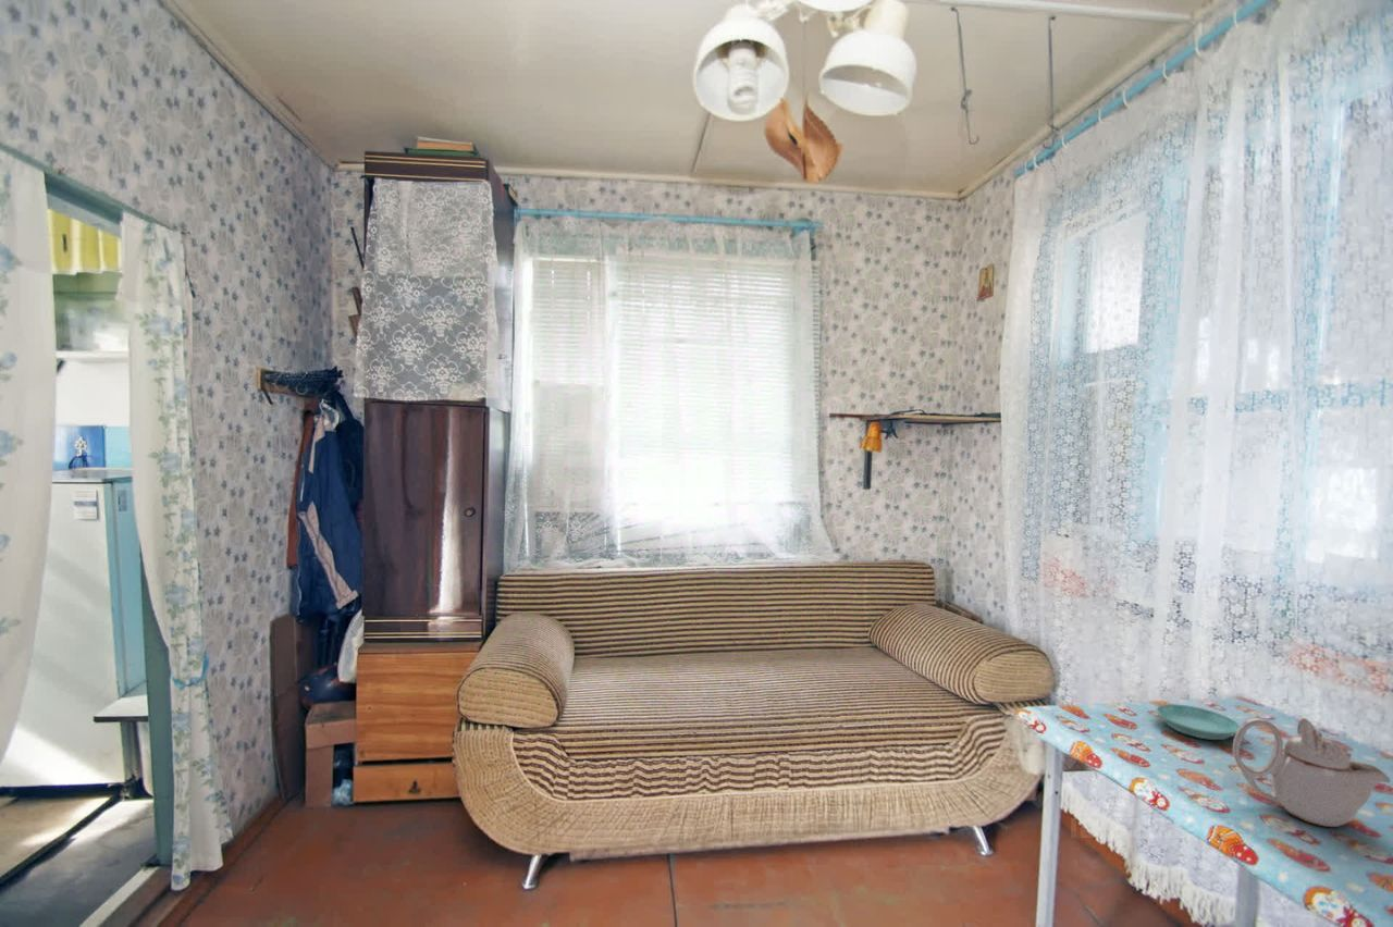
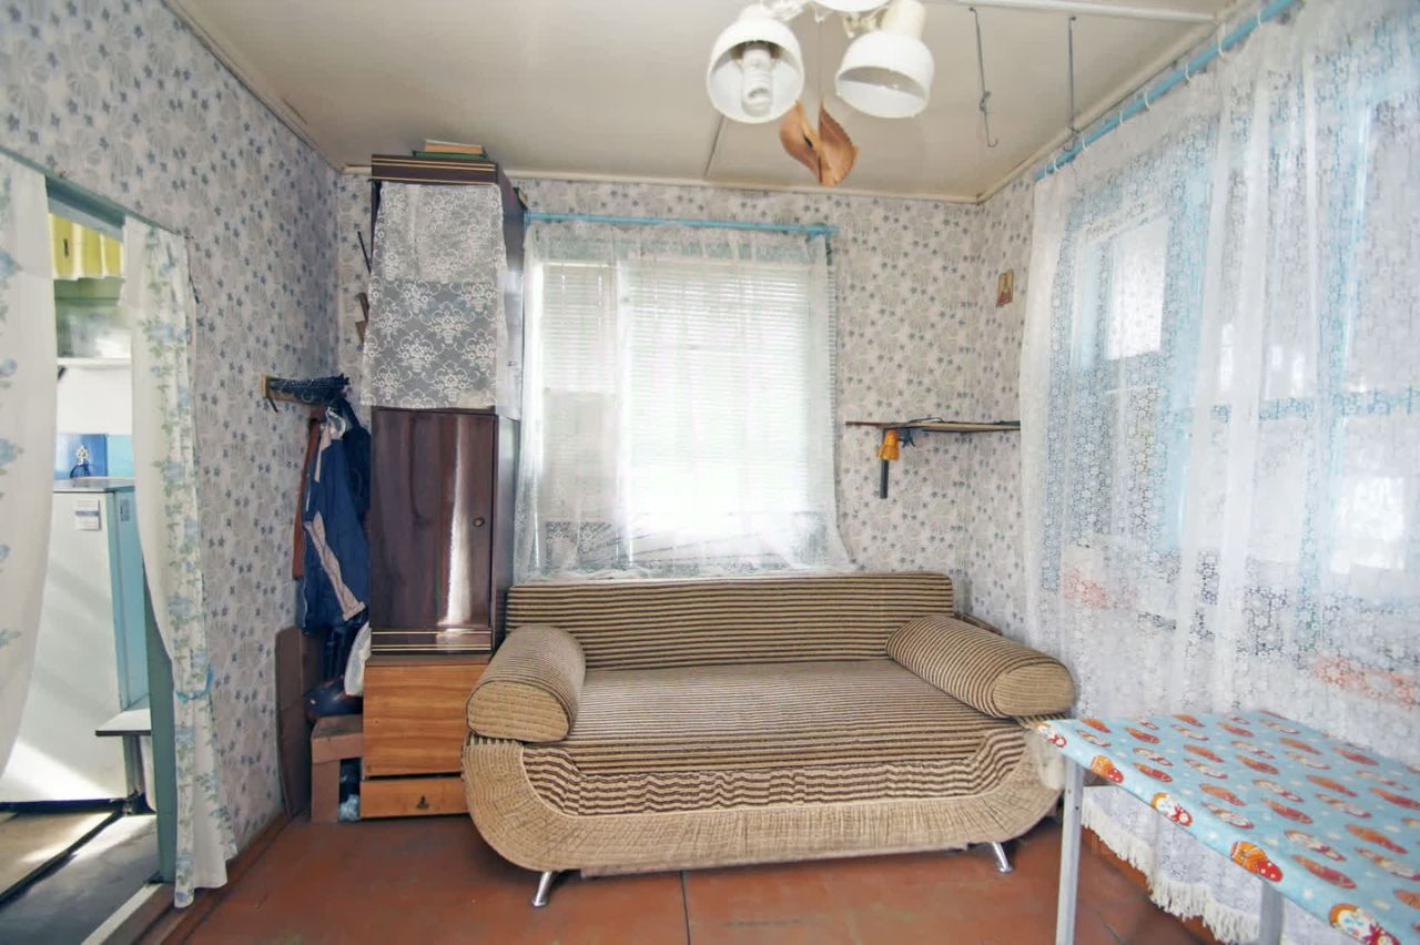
- teapot (1307, 768)
- saucer (1196, 722)
